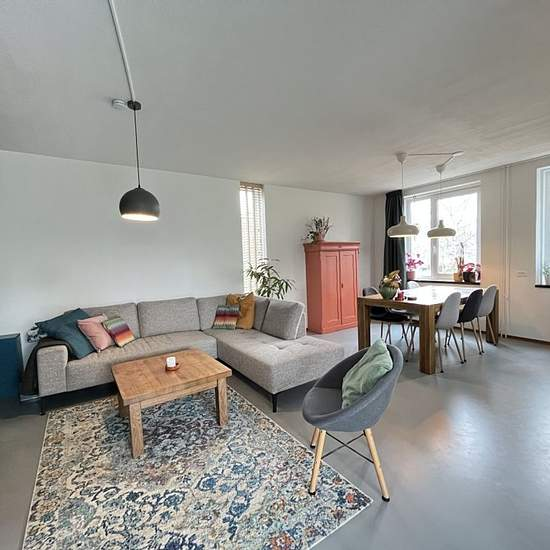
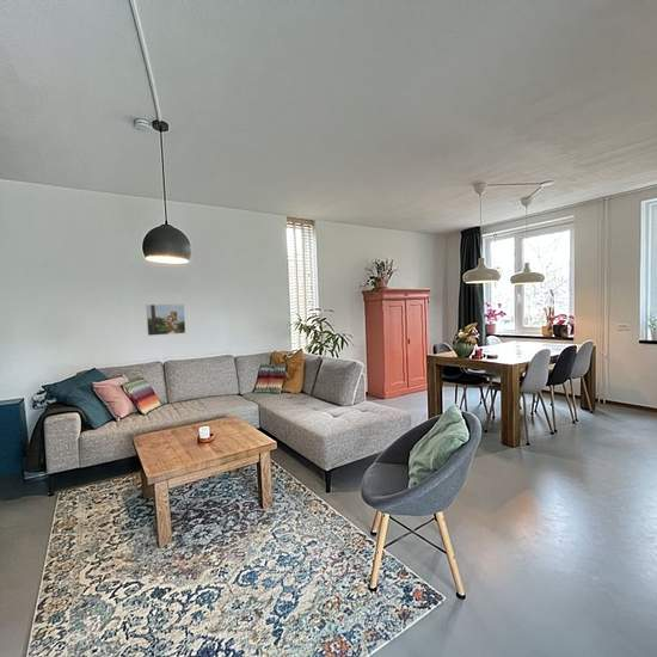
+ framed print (166, 319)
